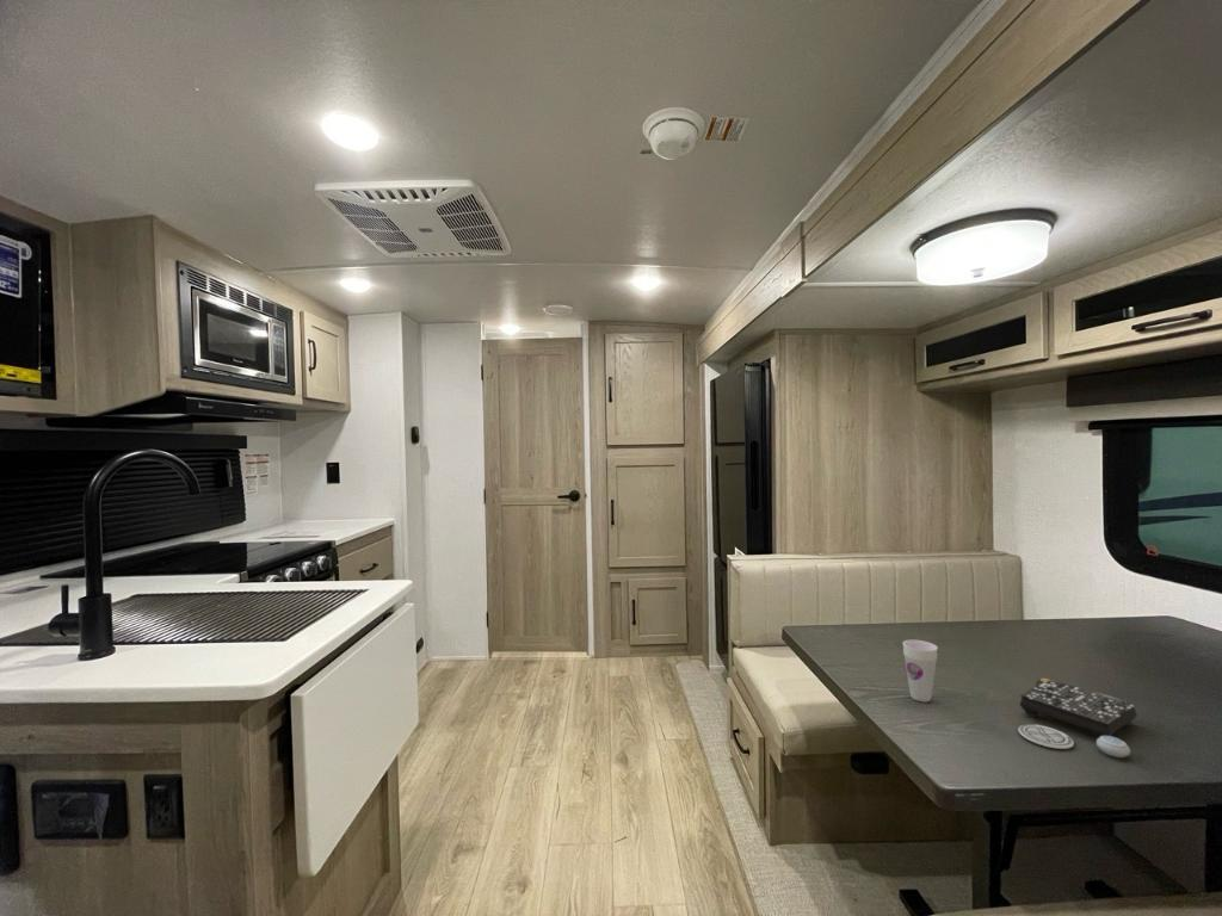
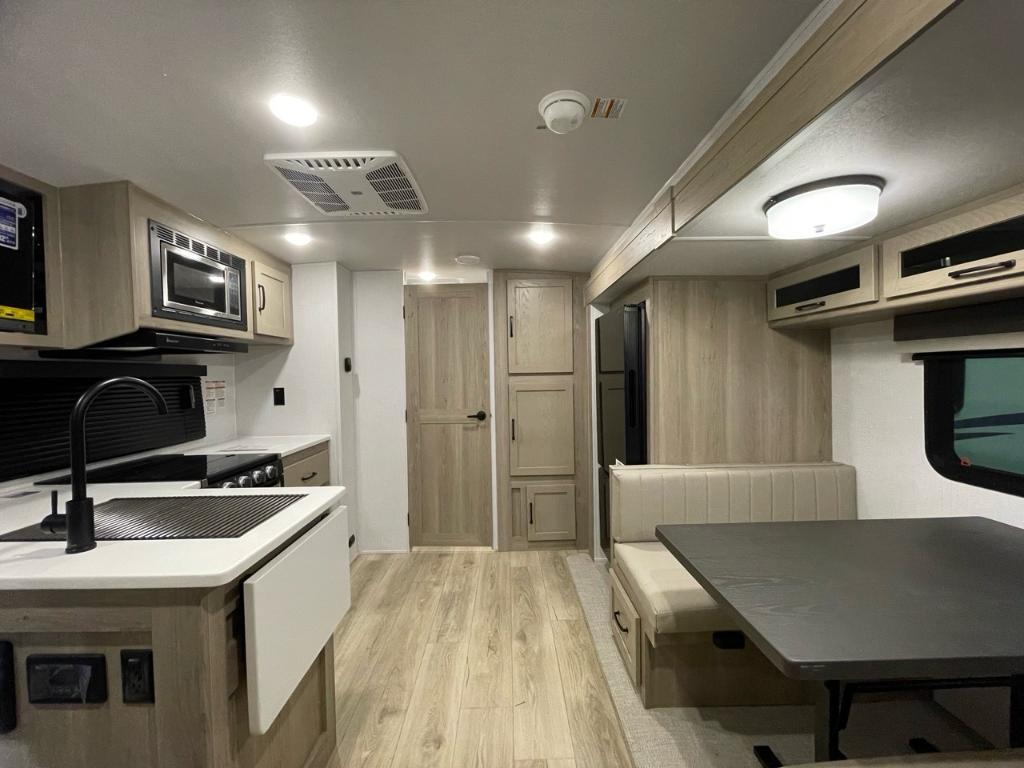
- cup (920, 671)
- board game (1076, 708)
